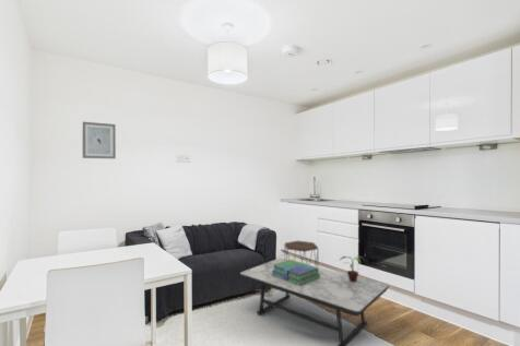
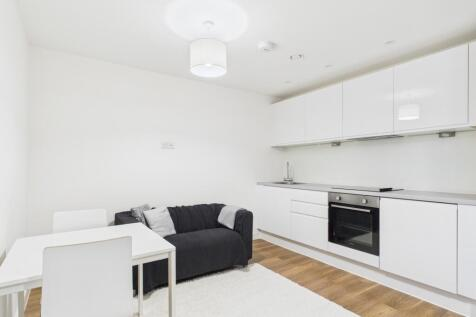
- side table (302, 262)
- potted plant (352, 269)
- coffee table (309, 298)
- wall art (98, 141)
- stack of books (295, 271)
